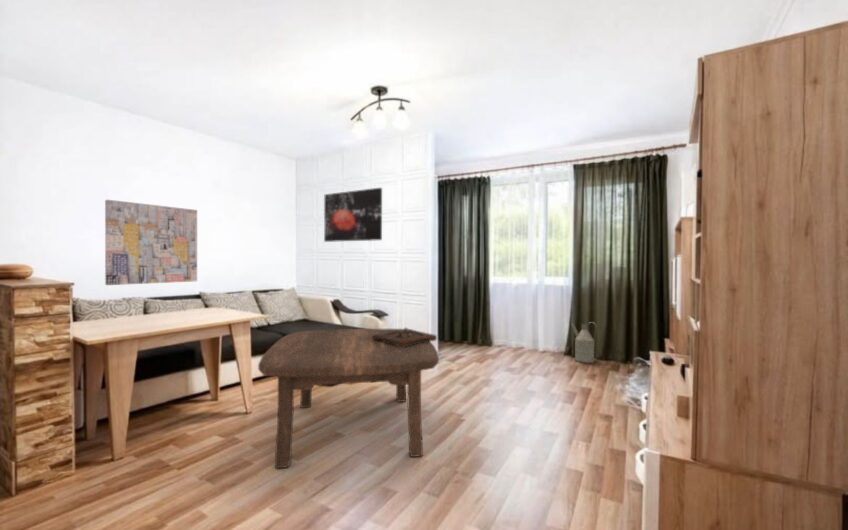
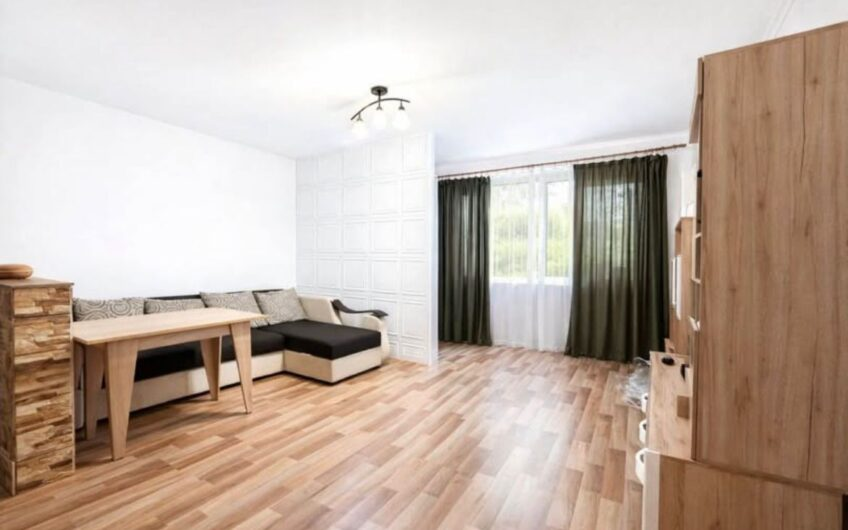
- wooden tray (404, 333)
- coffee table (353, 382)
- wall art (155, 244)
- wall art (351, 216)
- watering can (583, 341)
